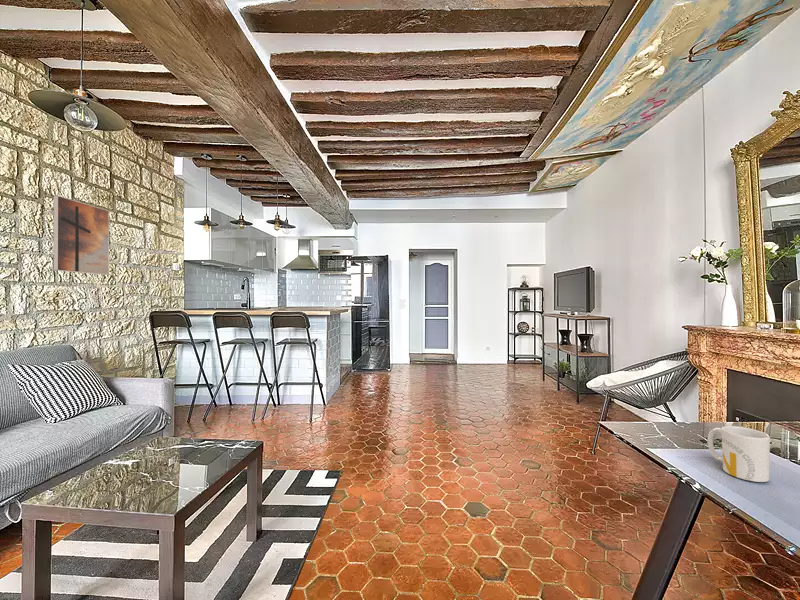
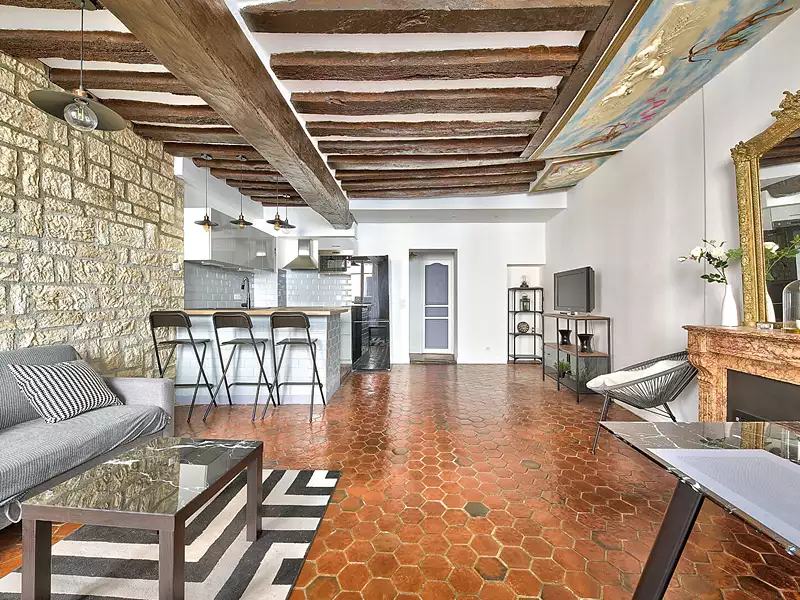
- mug (736, 450)
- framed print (83, 238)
